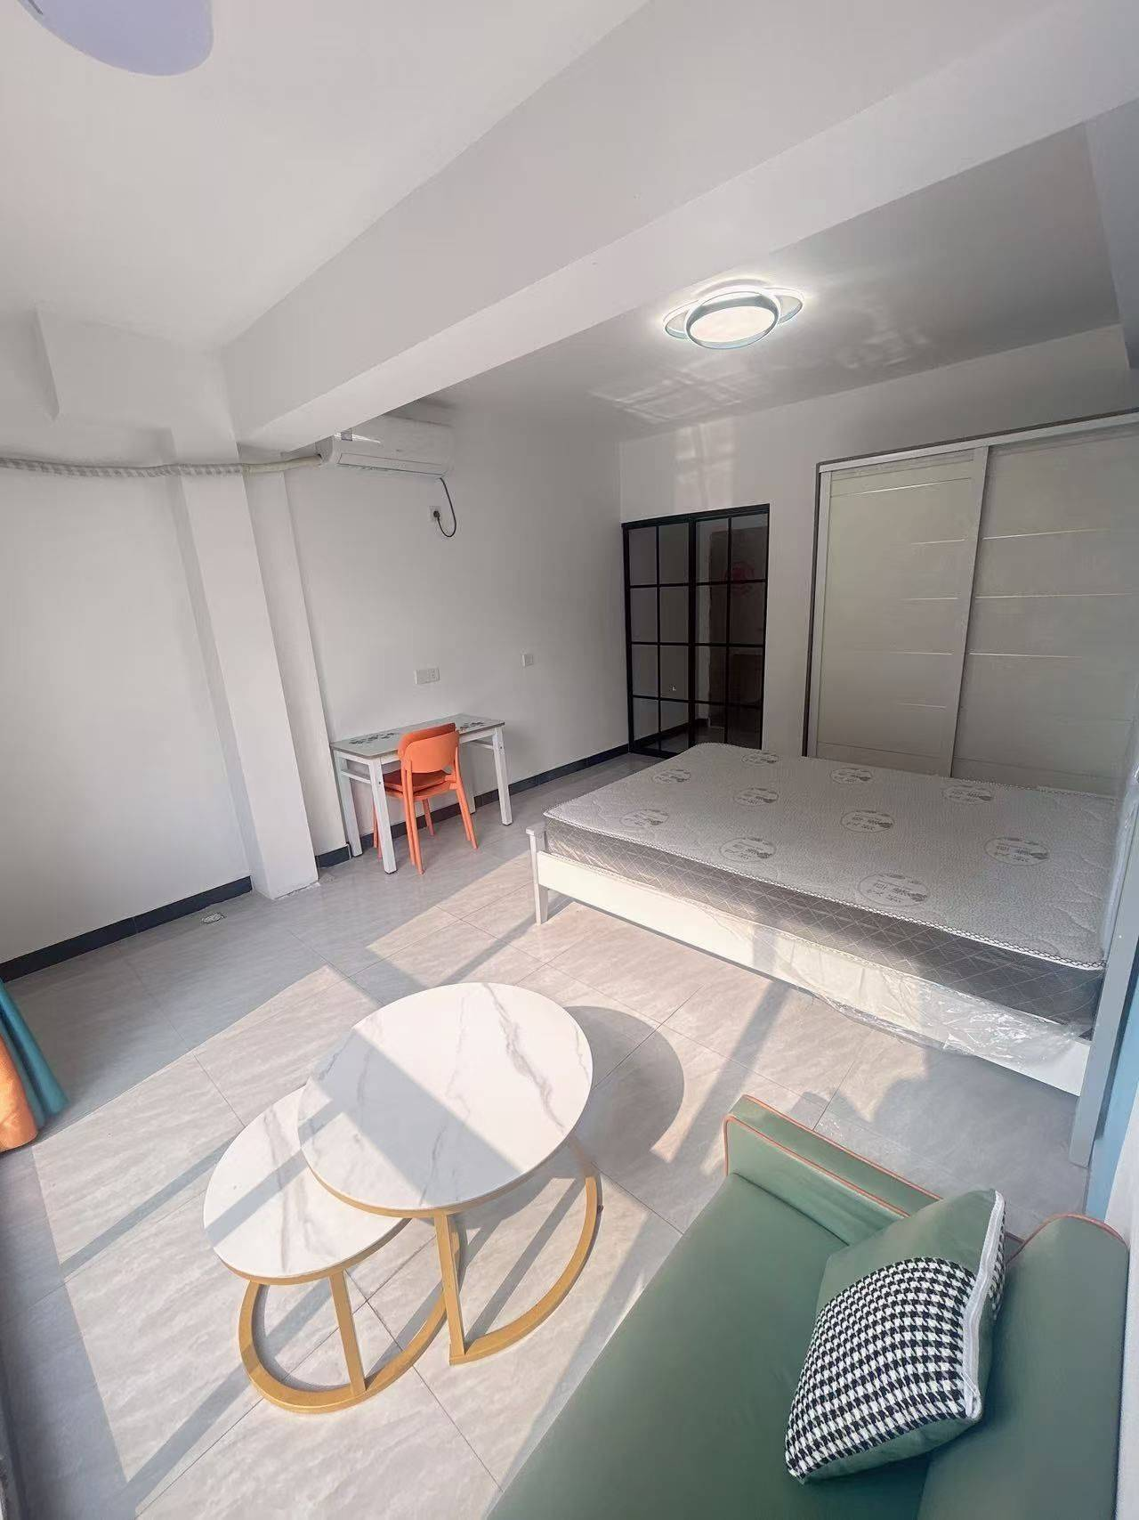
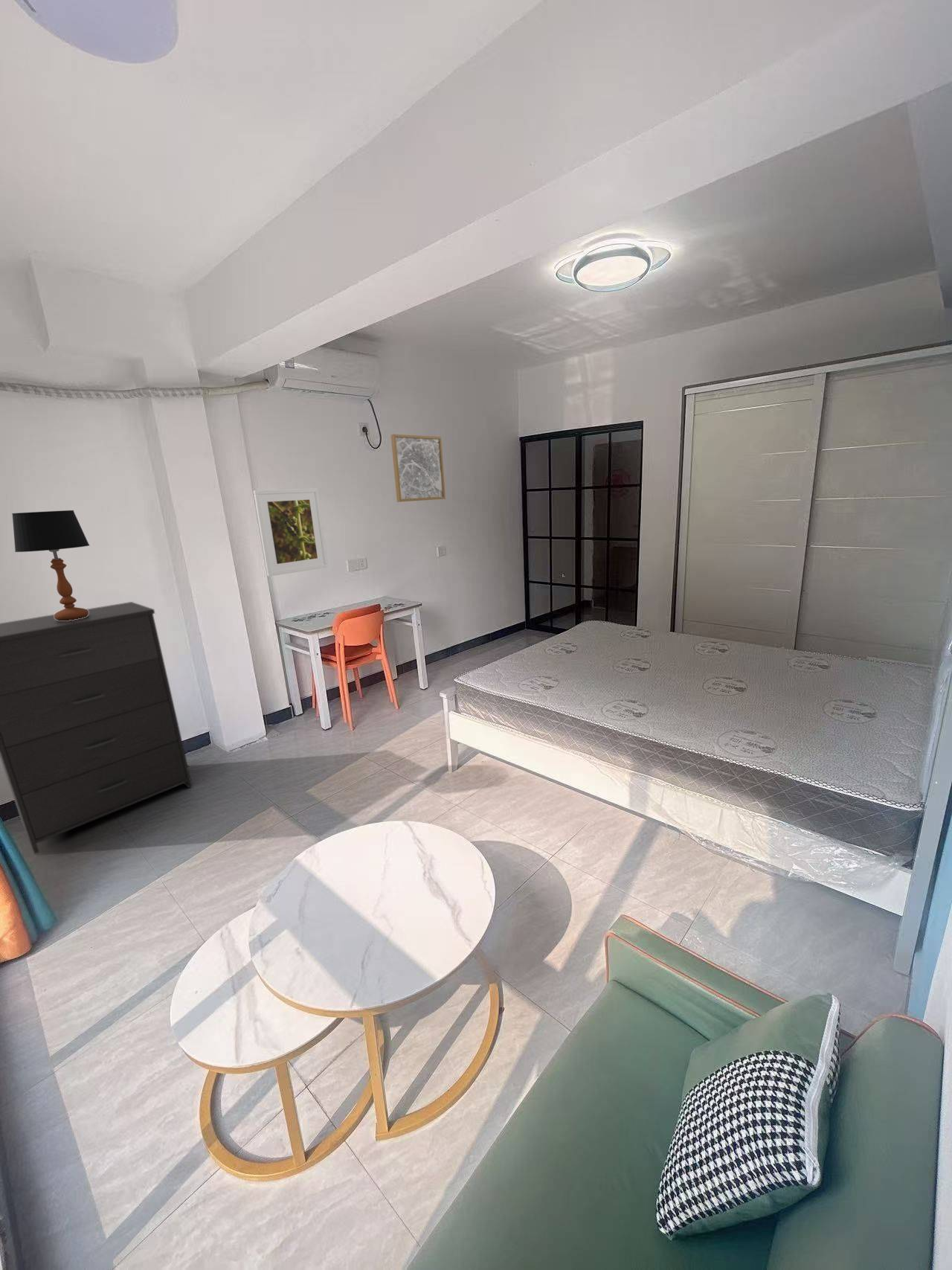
+ wall art (419, 468)
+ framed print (293, 531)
+ dresser (87, 717)
+ table lamp (58, 565)
